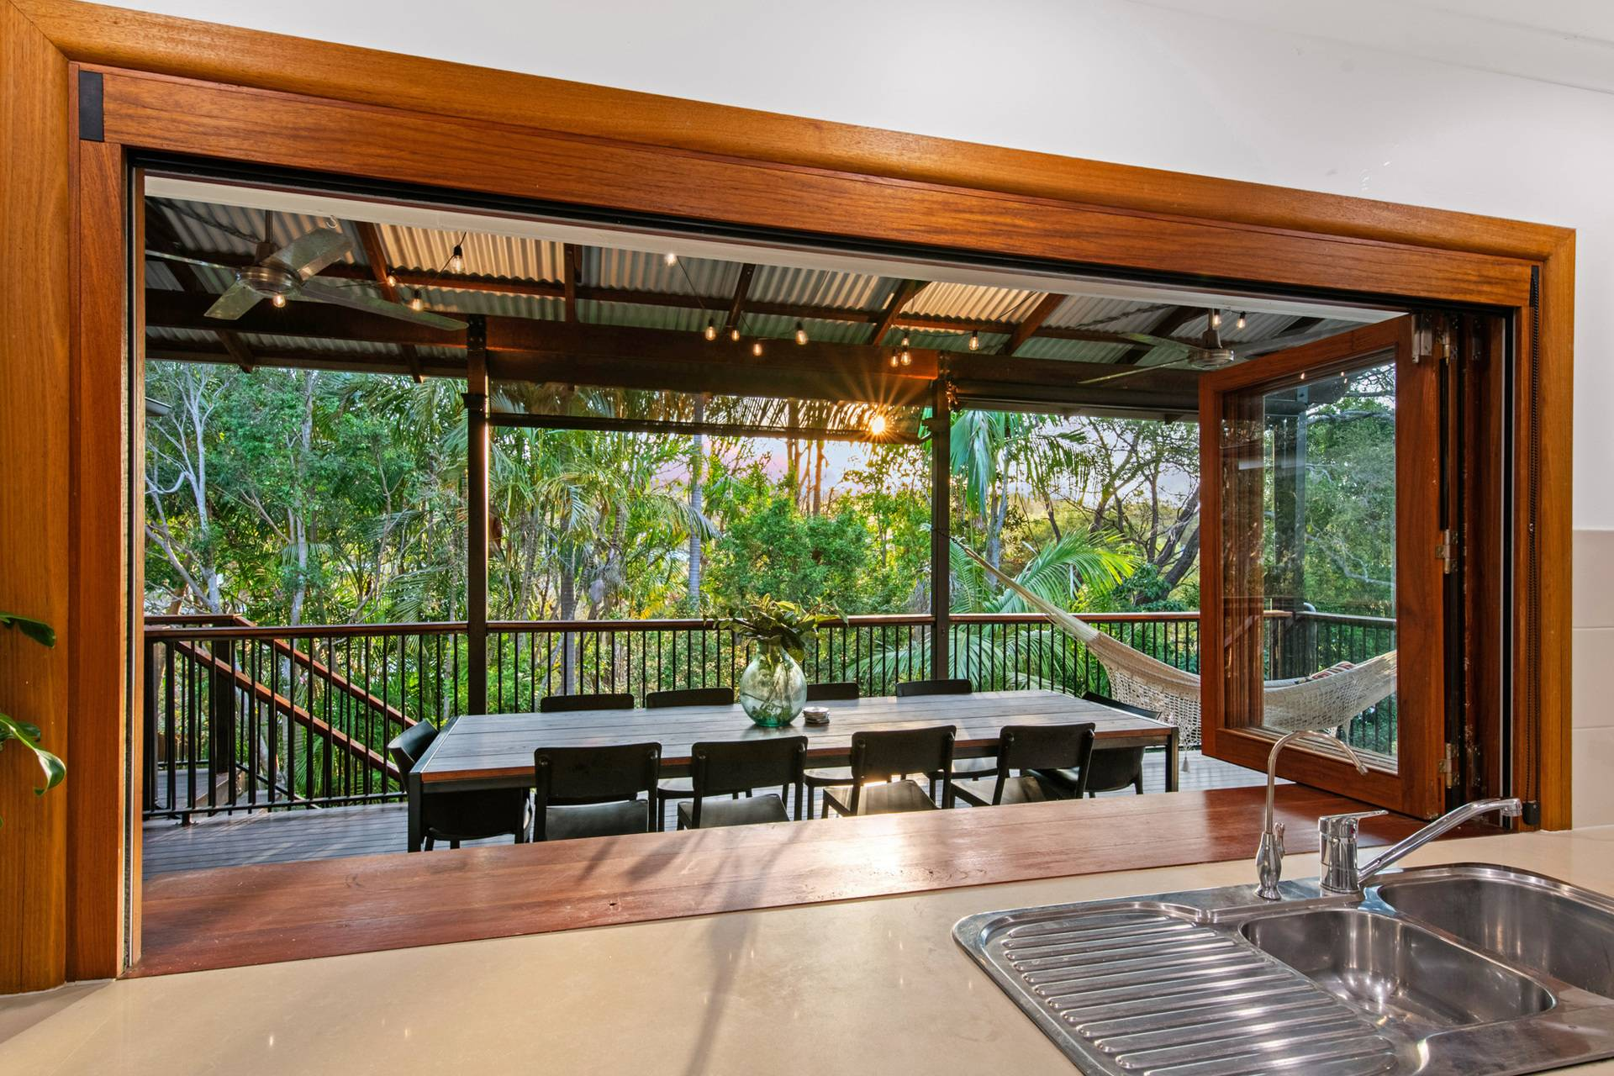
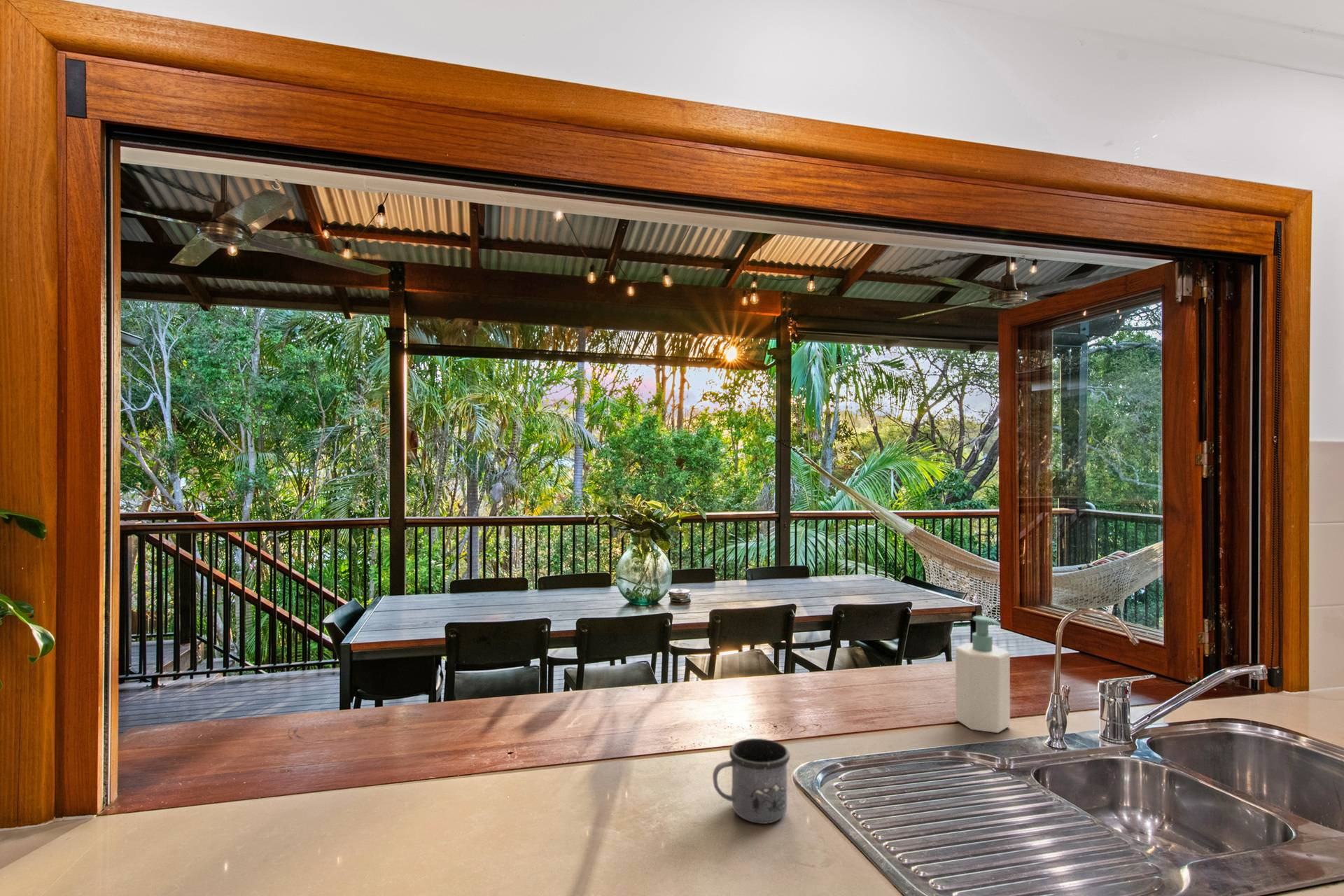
+ soap bottle (982, 670)
+ mug (750, 781)
